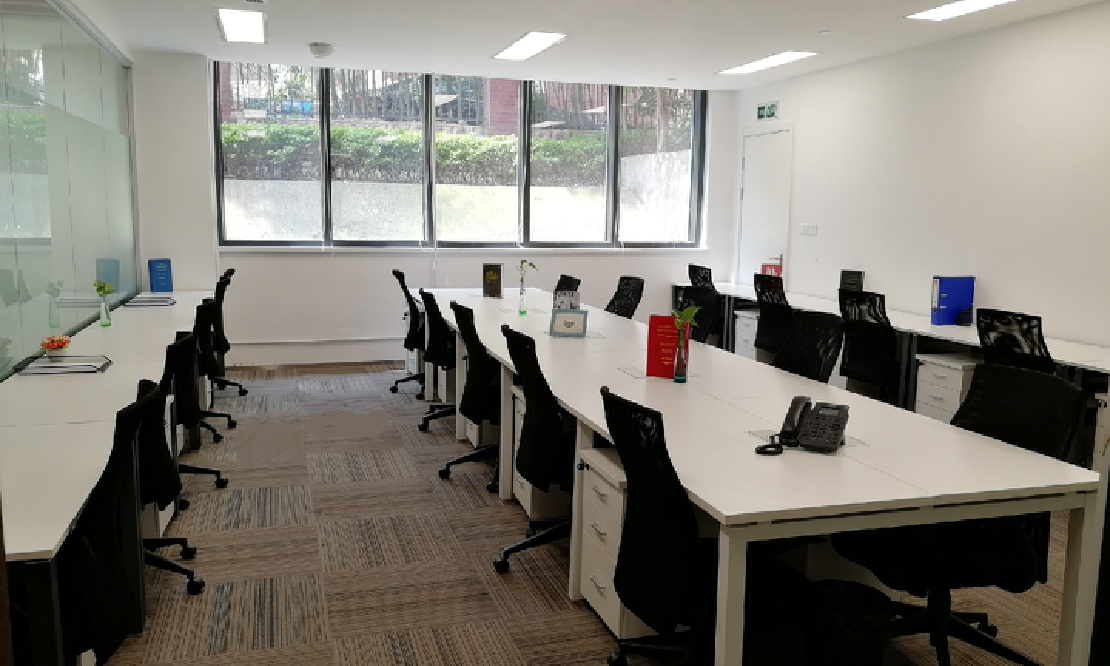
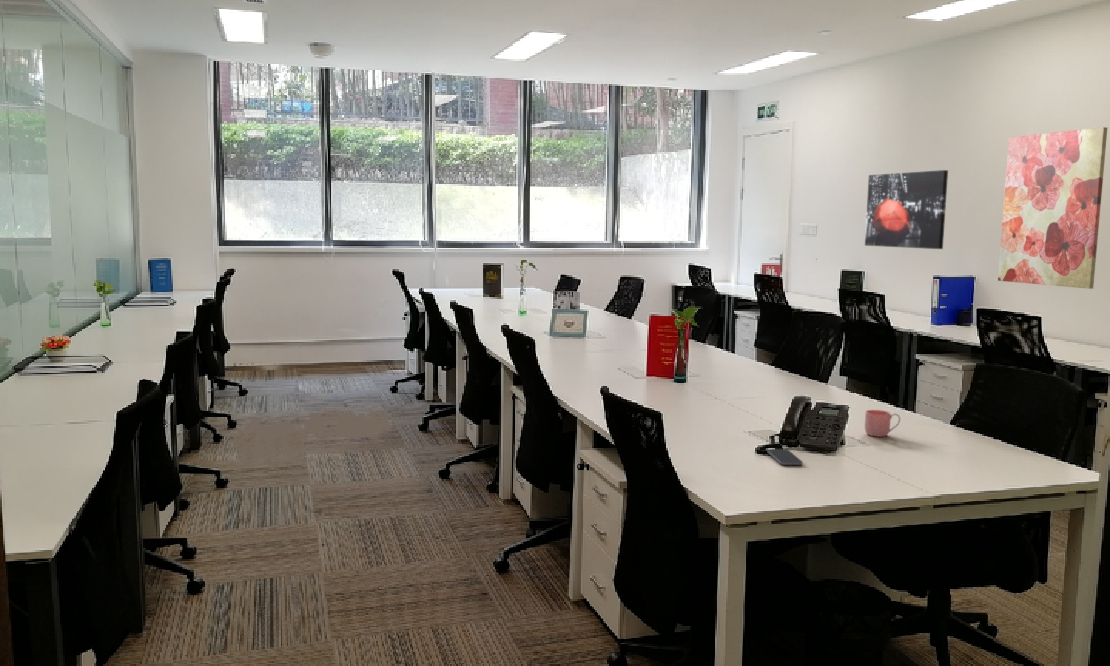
+ wall art (903, 210)
+ mug (882, 423)
+ smartphone (784, 456)
+ wall art (1048, 209)
